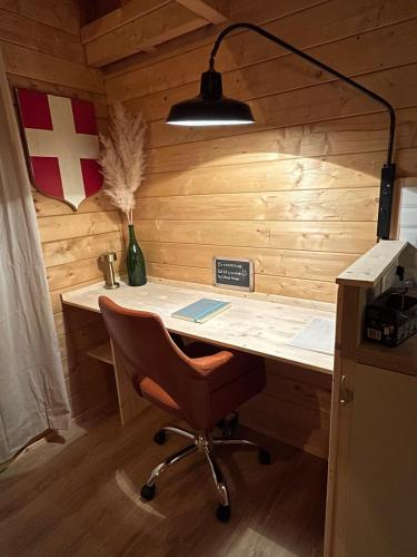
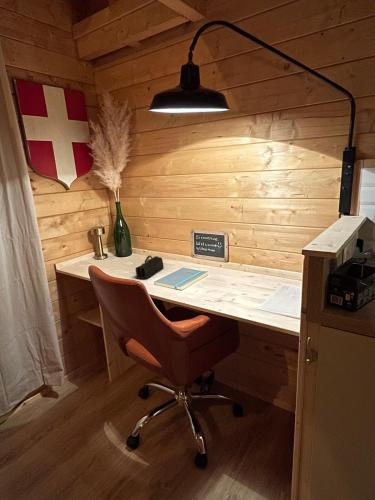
+ pencil case (149, 264)
